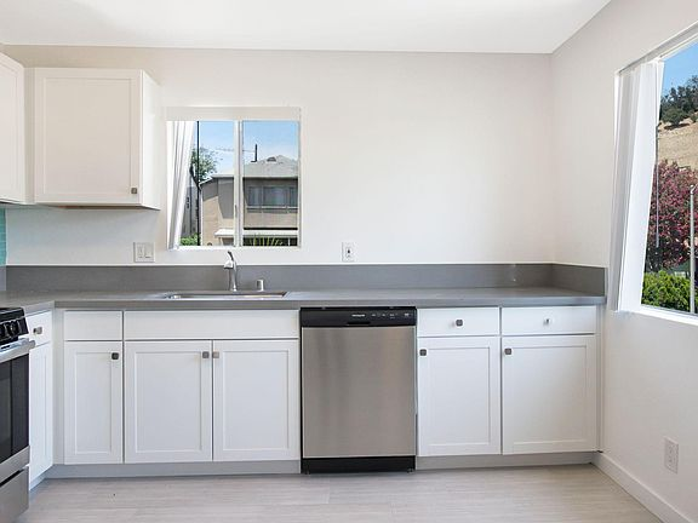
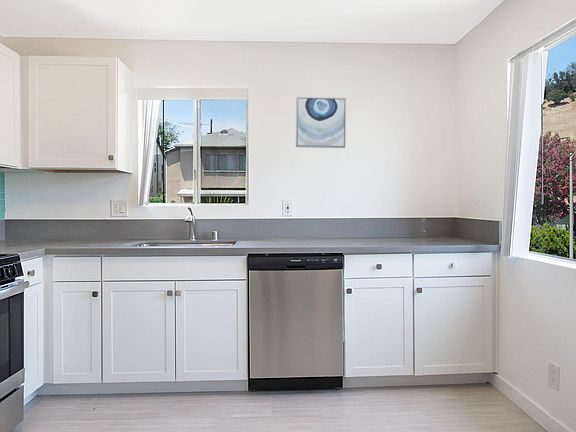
+ wall art (320, 122)
